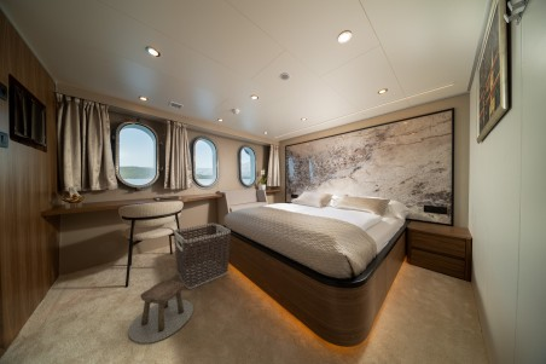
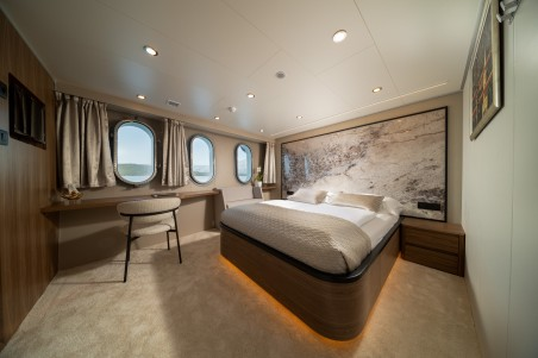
- stool (163, 302)
- clothes hamper (202, 252)
